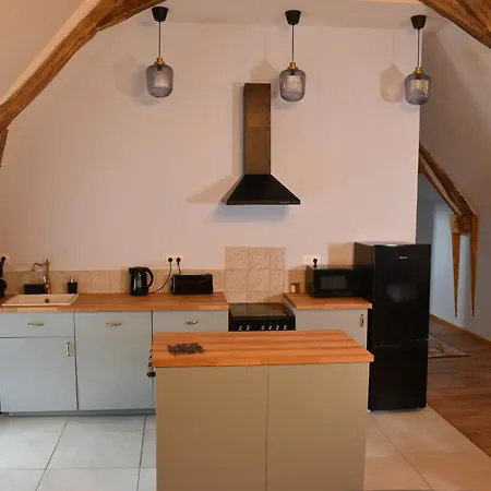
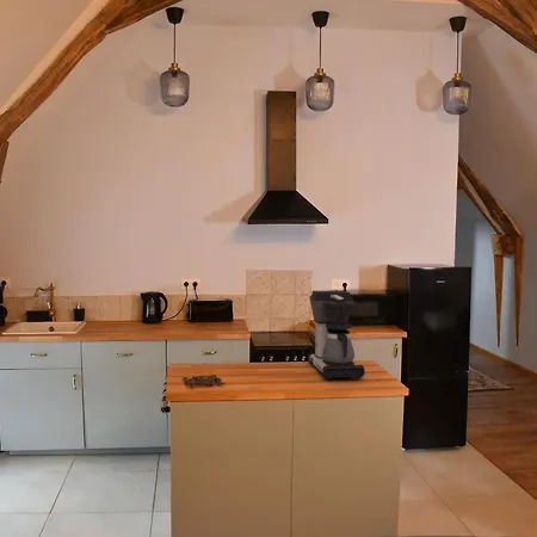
+ coffee maker (334, 332)
